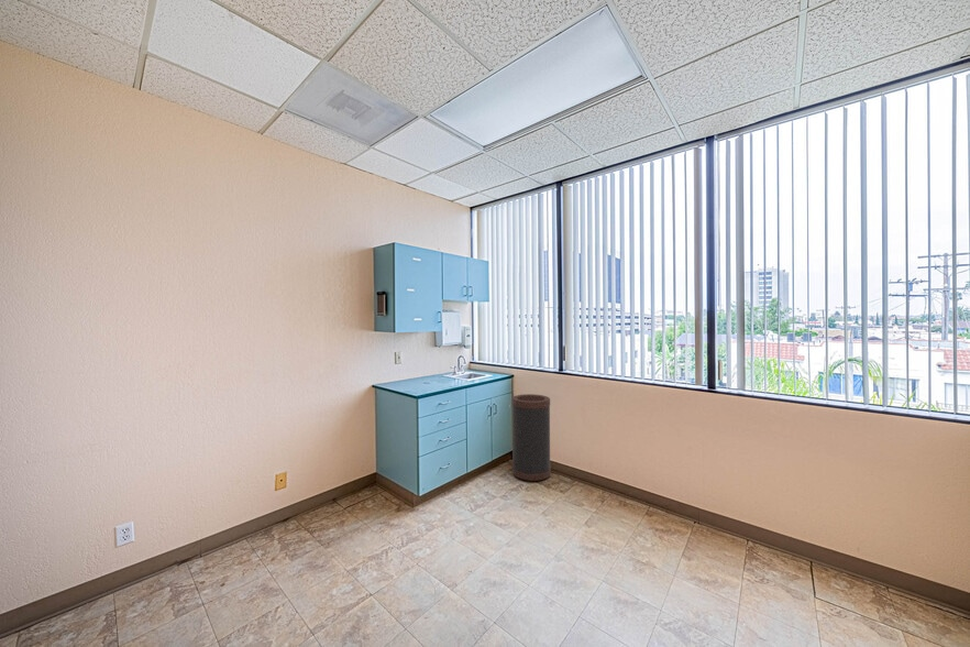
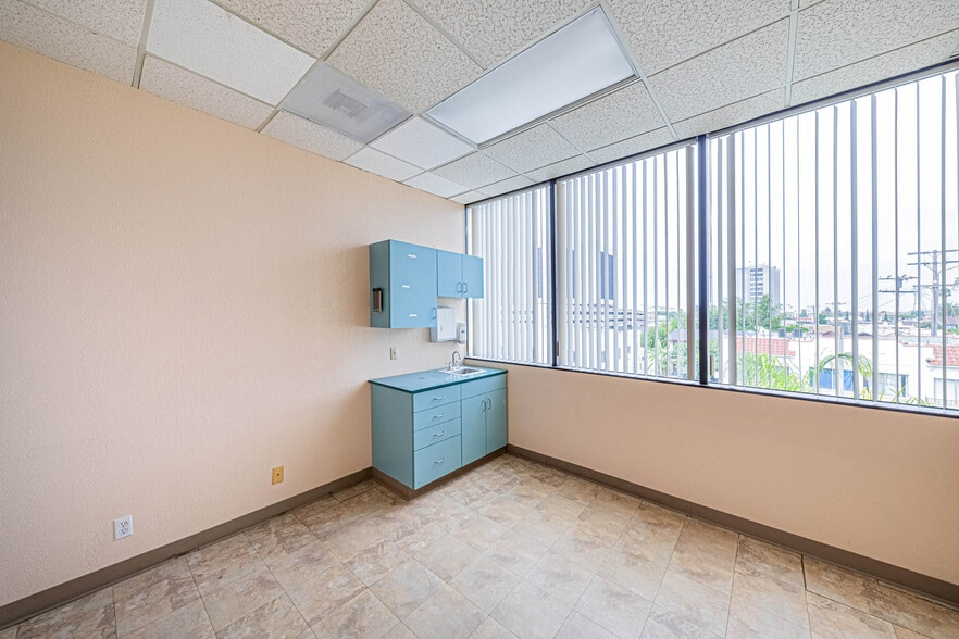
- trash can (530, 436)
